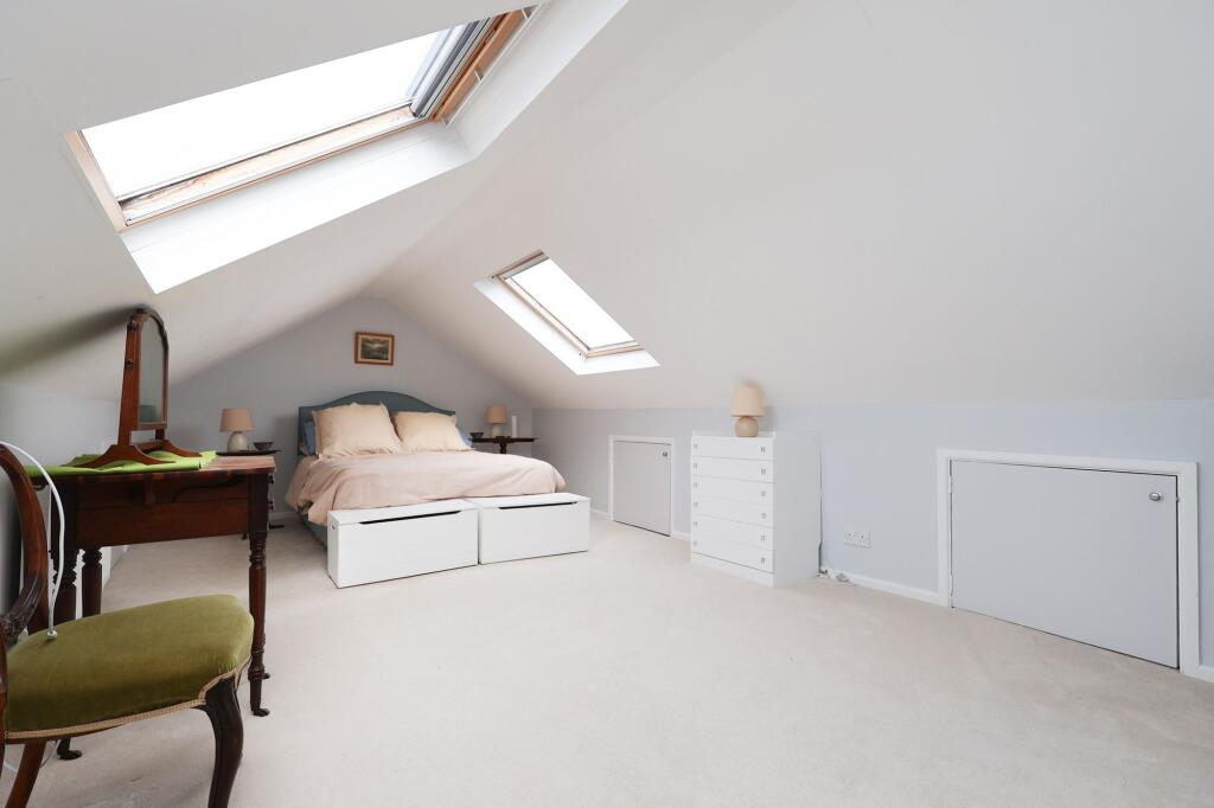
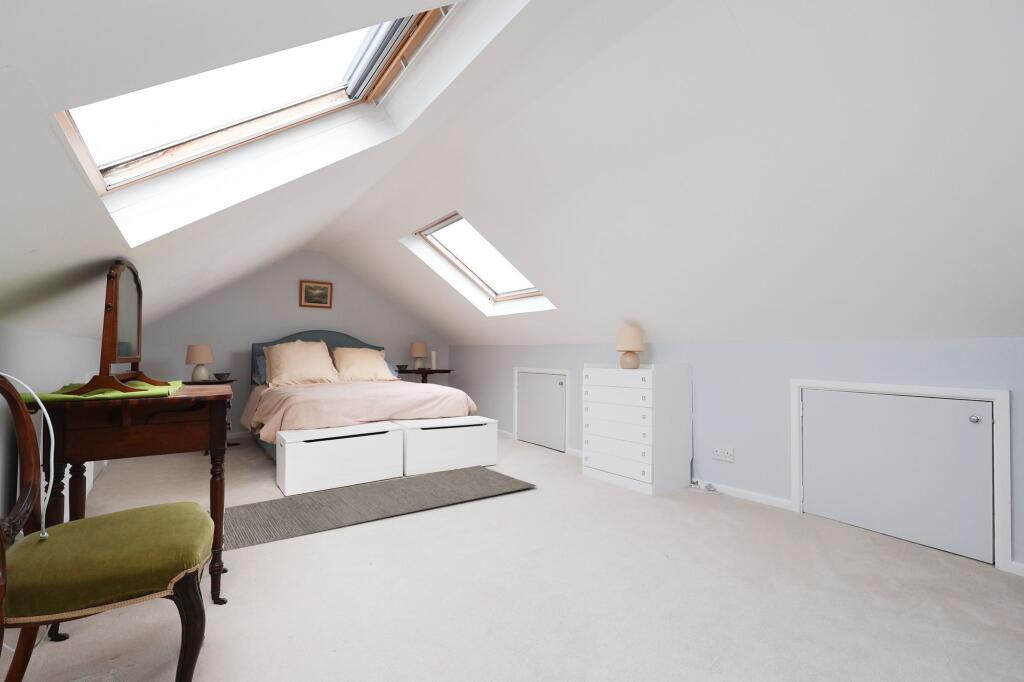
+ rug (346, 504)
